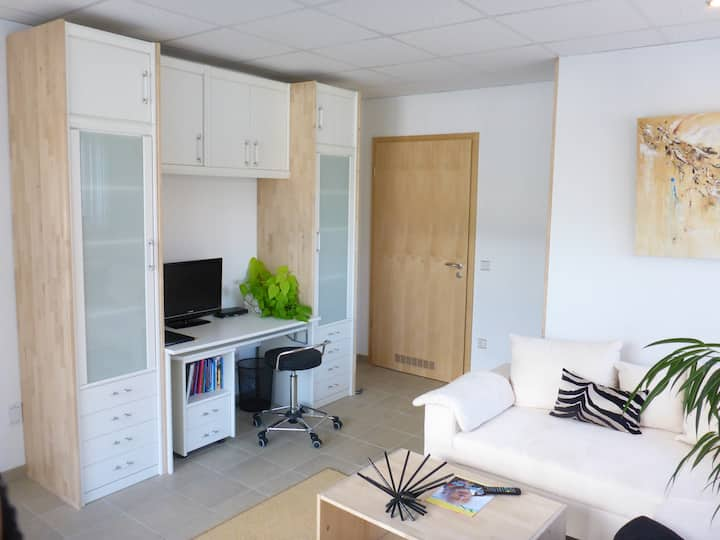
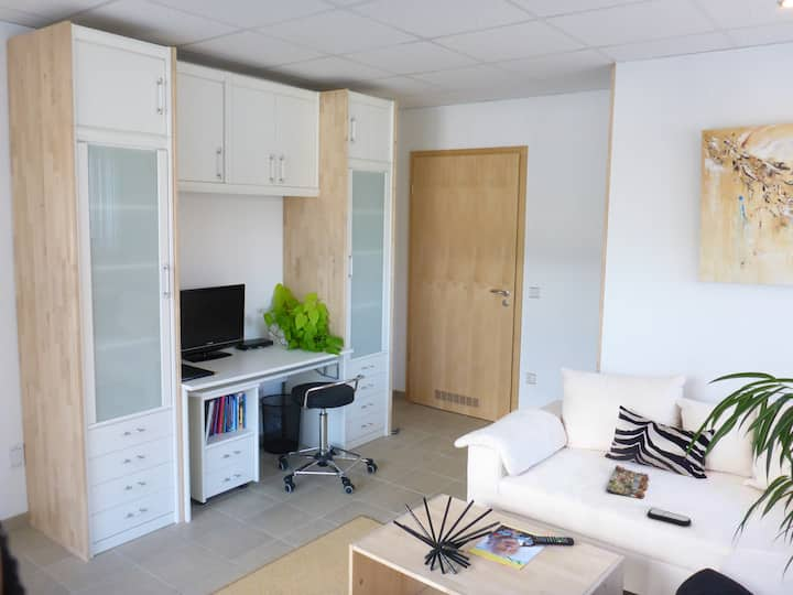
+ magazine (629, 480)
+ remote control (669, 517)
